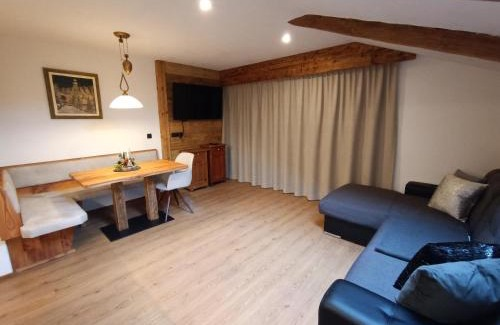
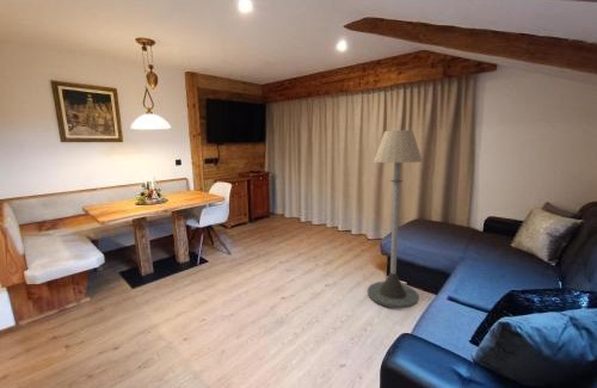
+ floor lamp (395, 216)
